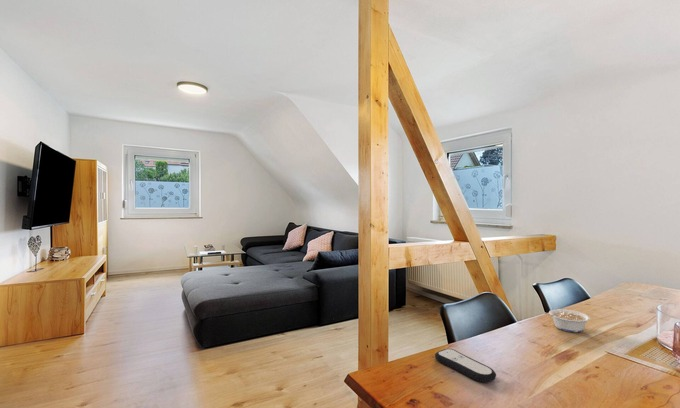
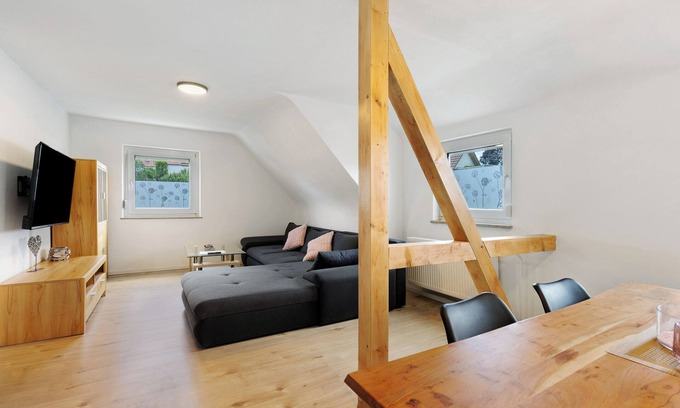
- remote control (464, 364)
- legume (568, 320)
